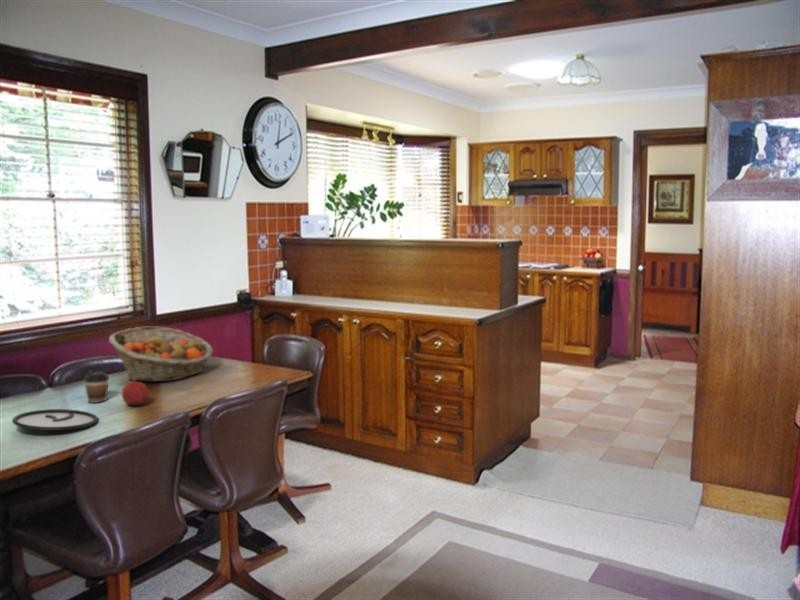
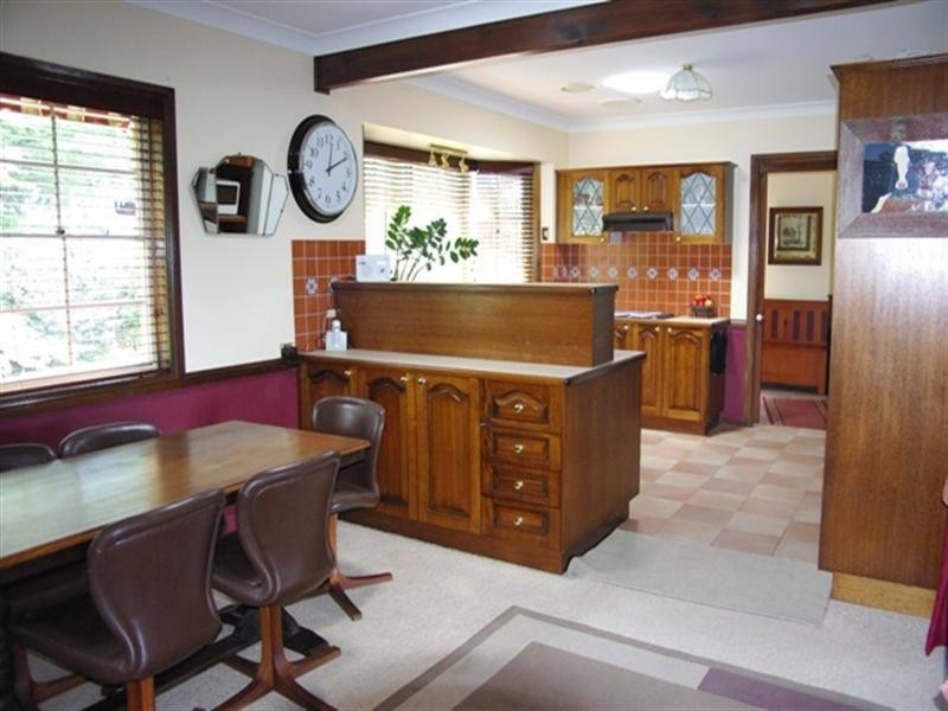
- coffee cup (96, 385)
- fruit (135, 392)
- fruit basket (162, 352)
- plate (56, 419)
